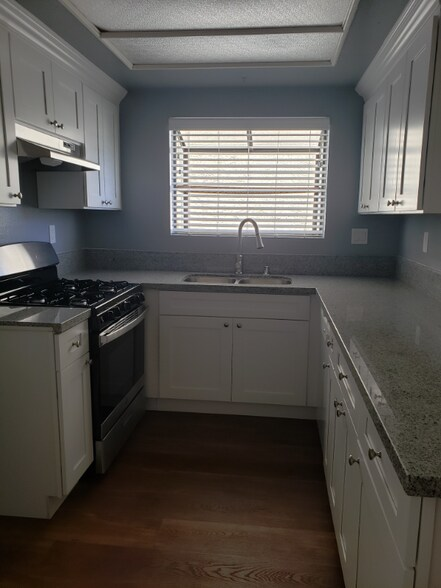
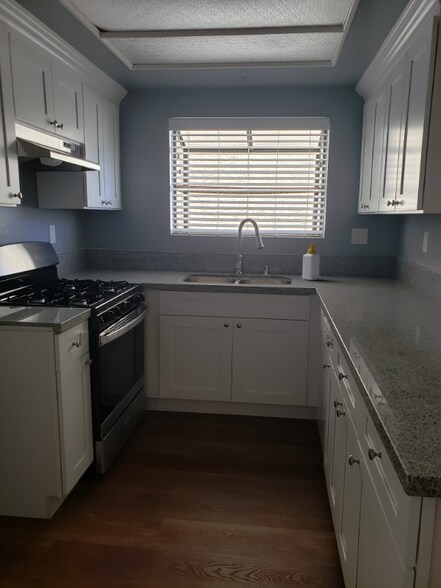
+ soap bottle (311, 261)
